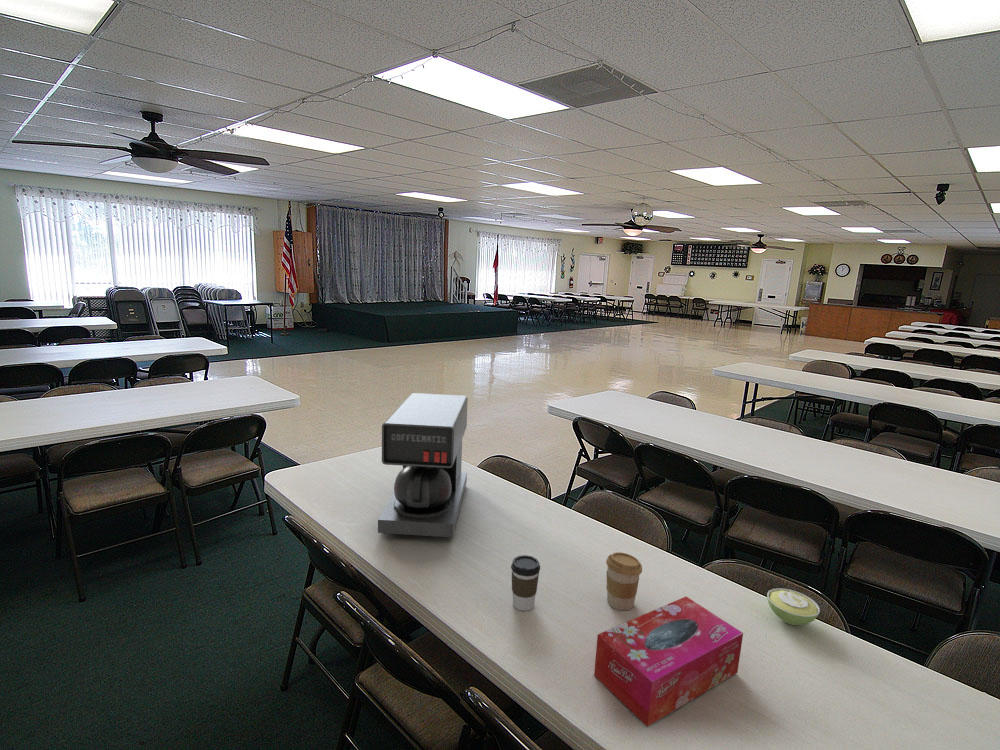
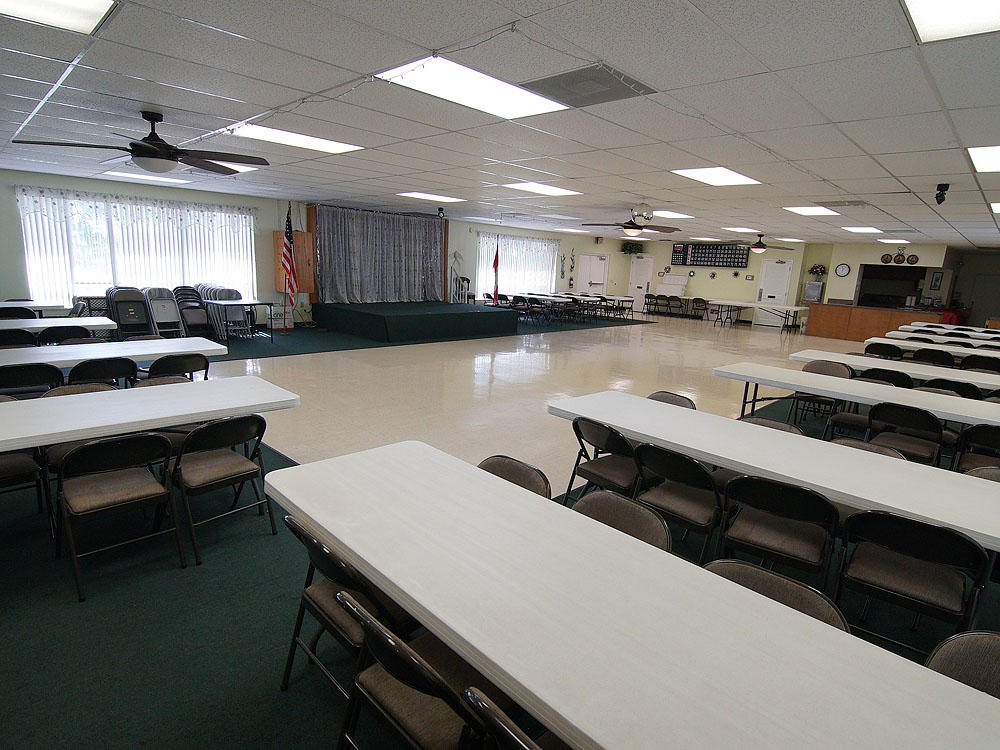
- coffee maker (428, 459)
- coffee cup (524, 583)
- tissue box (668, 654)
- coffee cup (622, 579)
- sugar bowl (792, 607)
